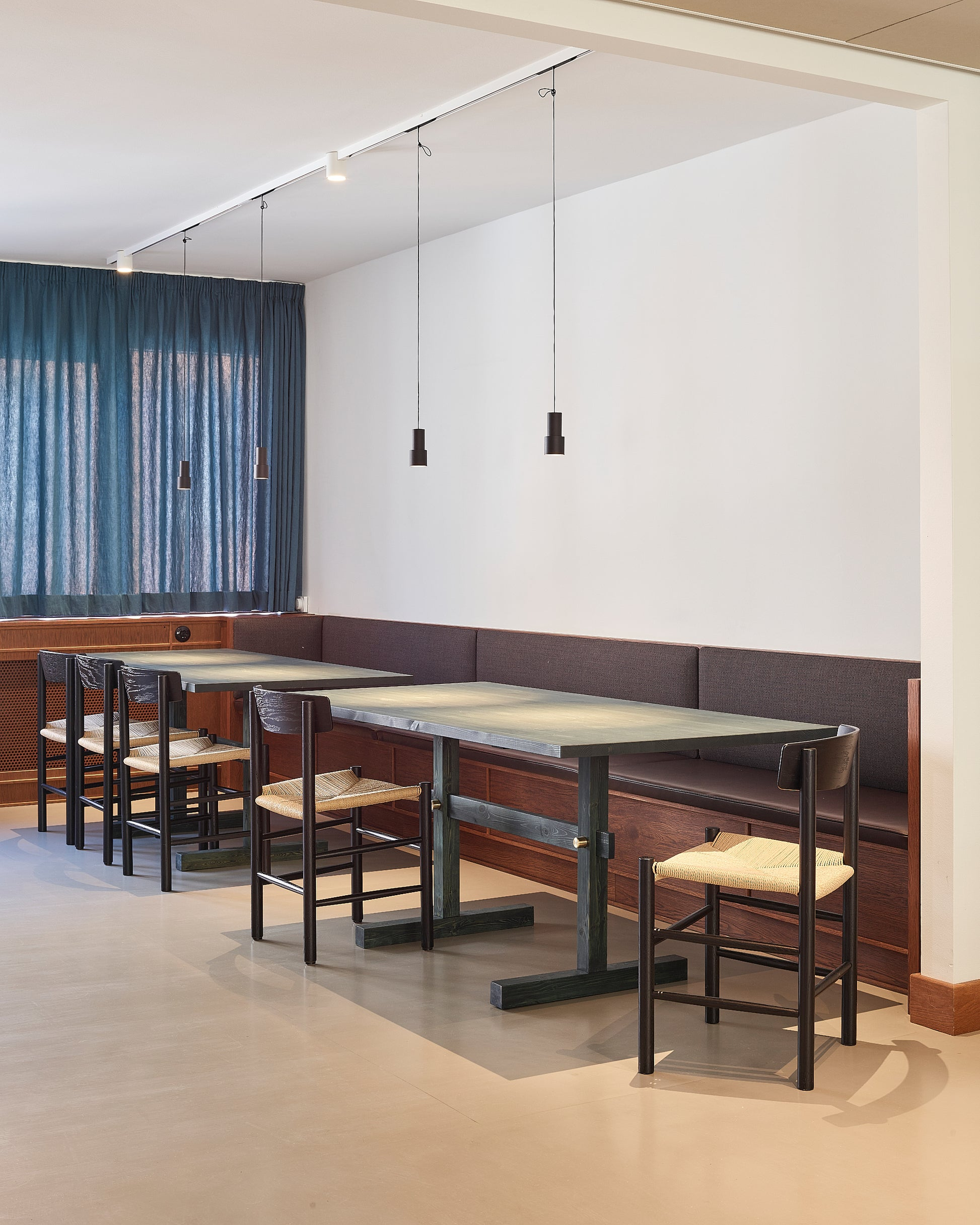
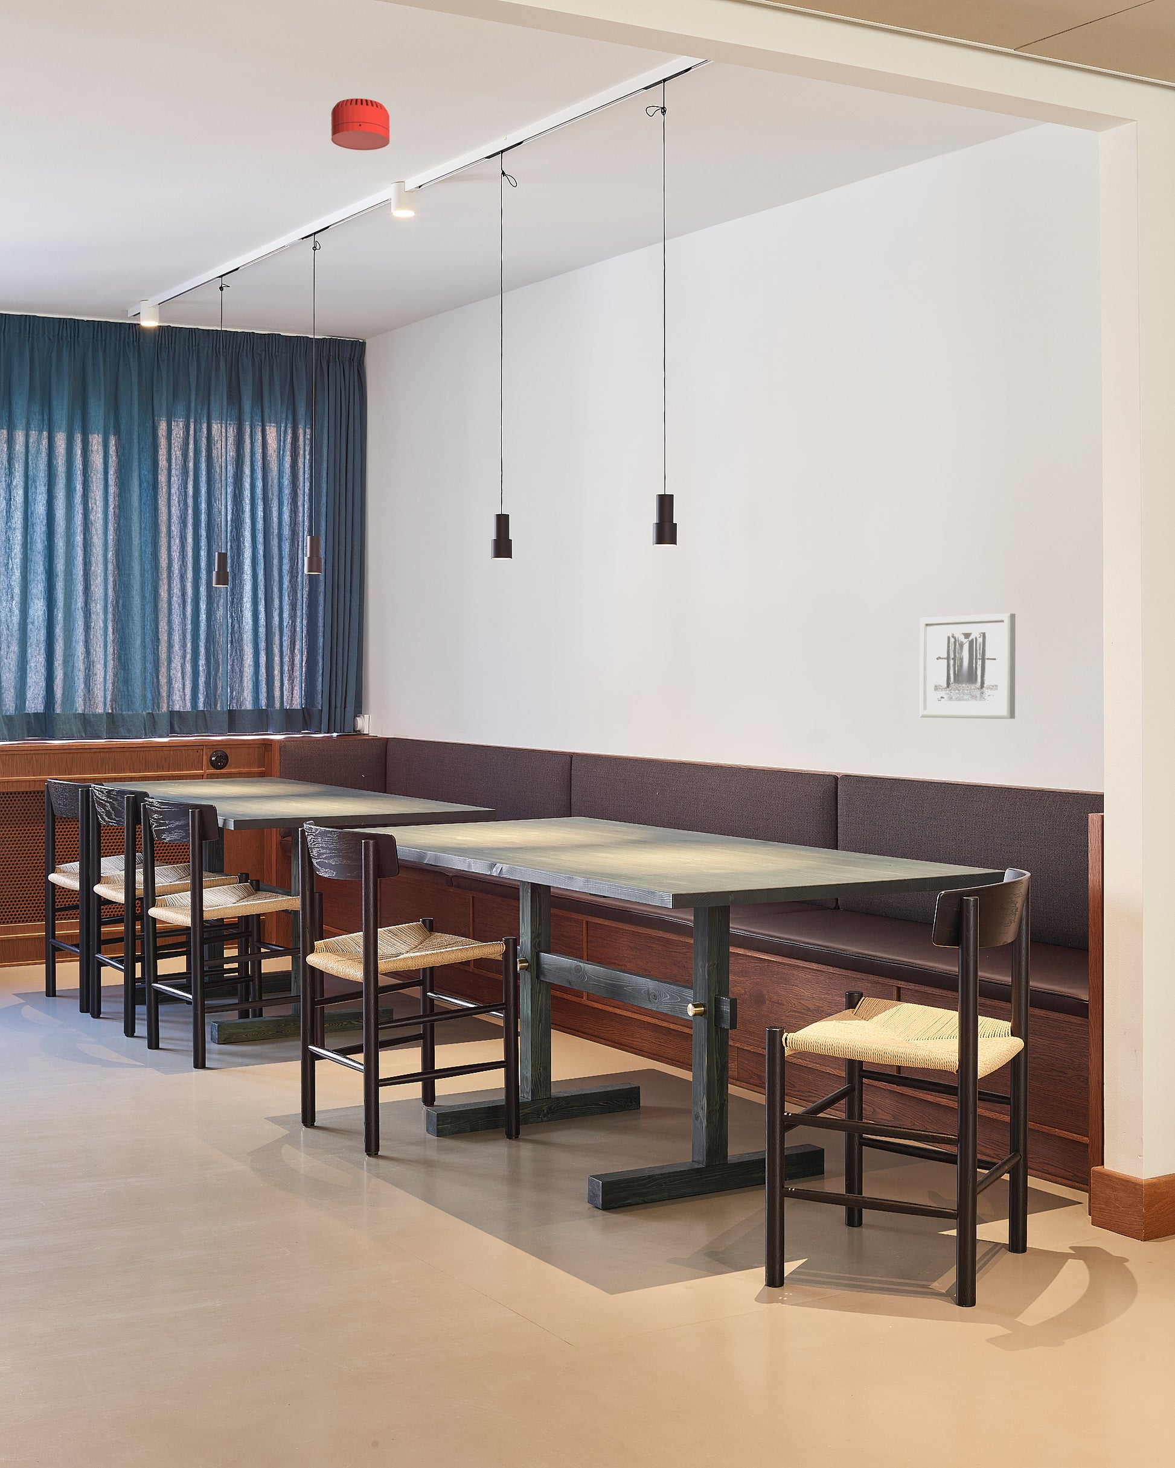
+ wall art (966, 666)
+ smoke detector (360, 123)
